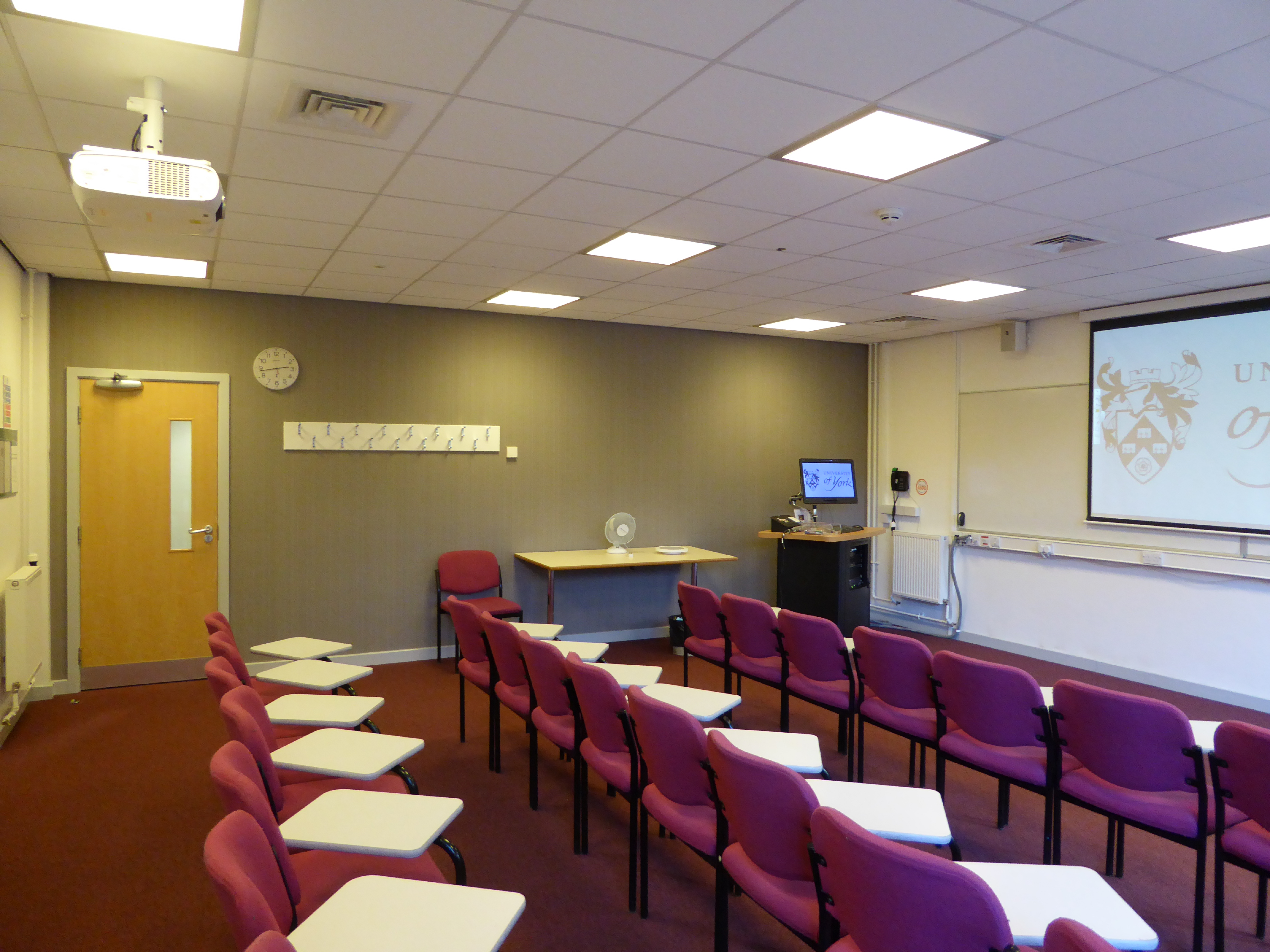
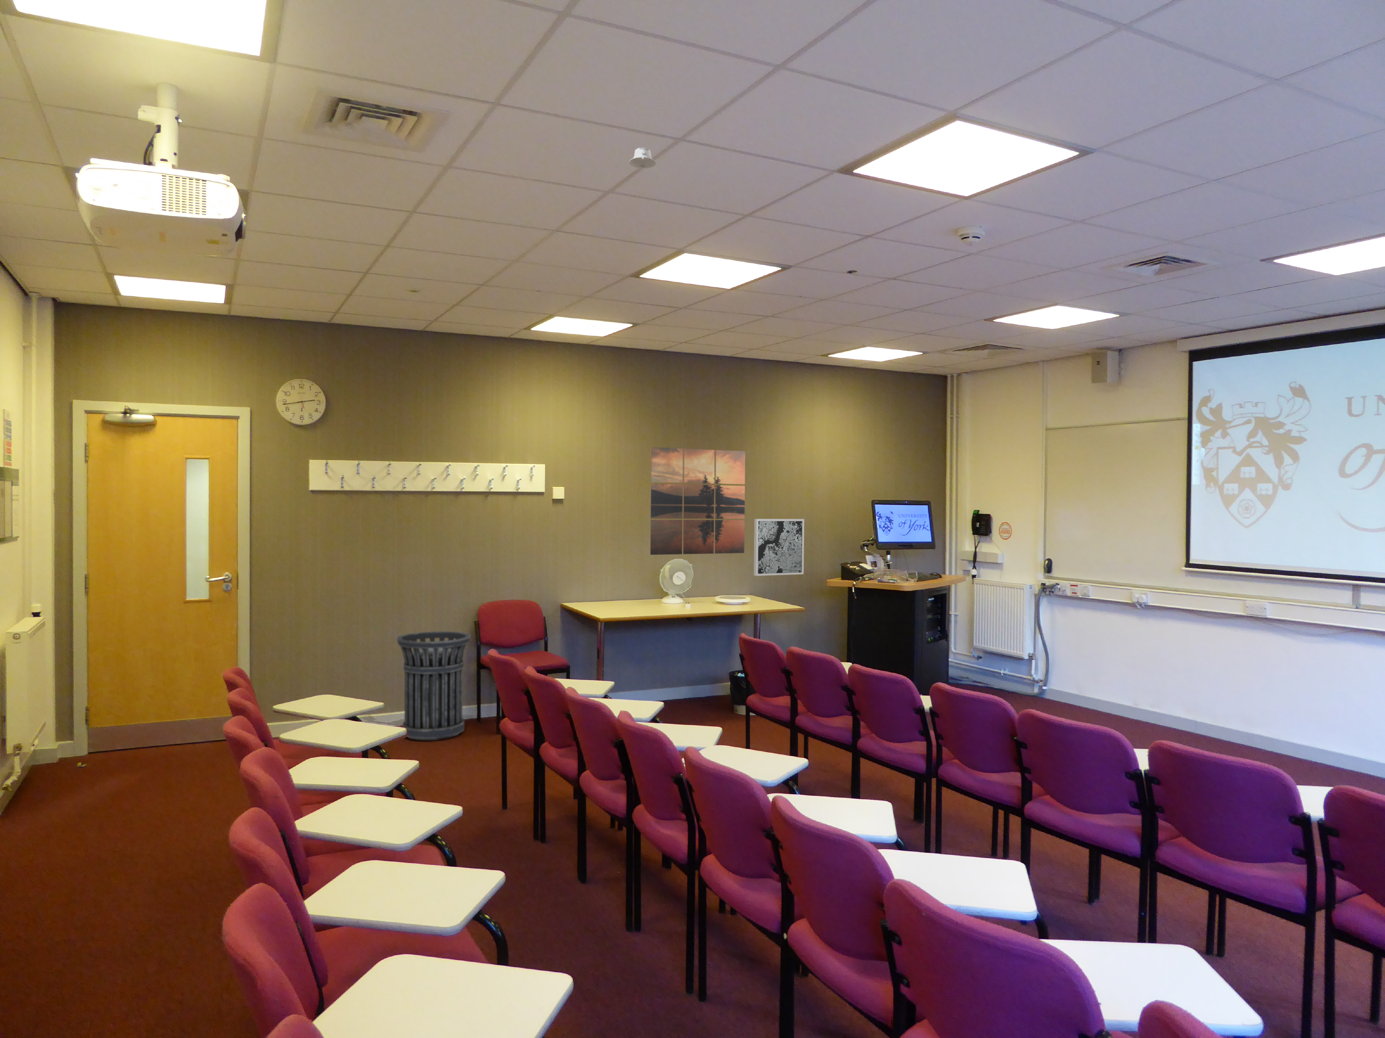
+ wall art (699, 502)
+ trash can (434, 685)
+ recessed light (642, 157)
+ wall art (779, 546)
